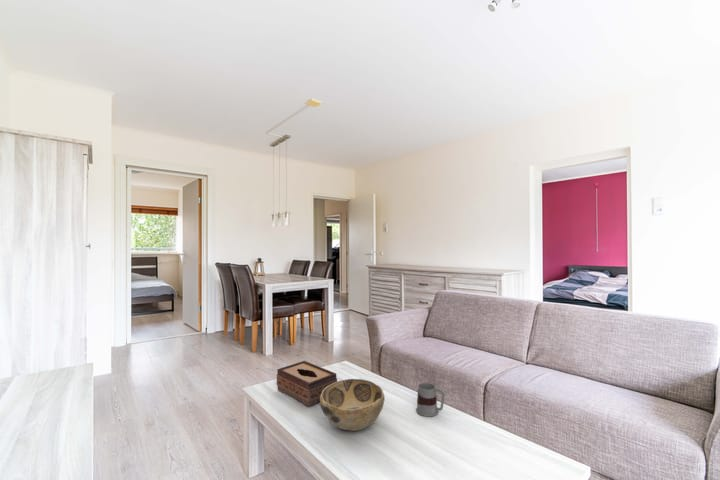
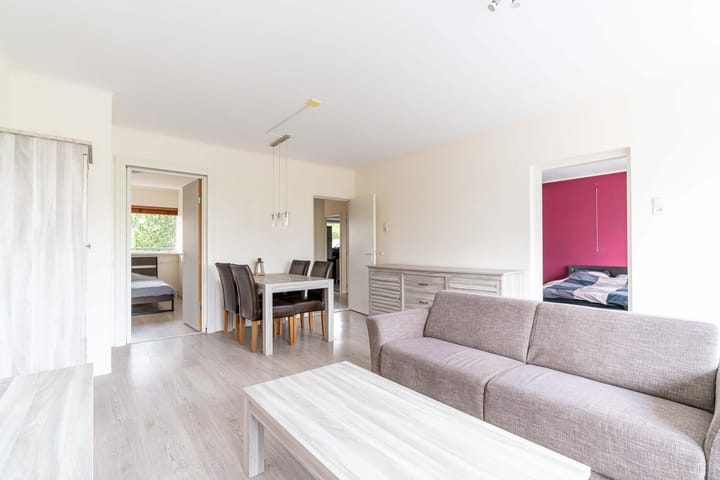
- tissue box (306, 381)
- mug (430, 399)
- decorative bowl (352, 407)
